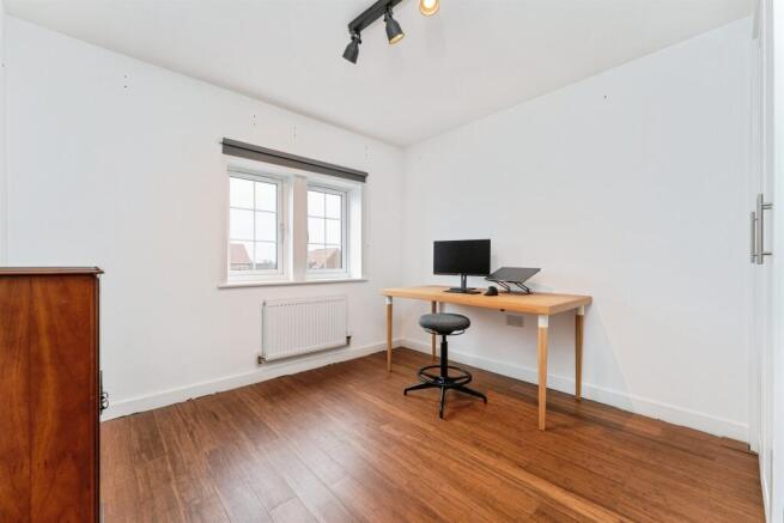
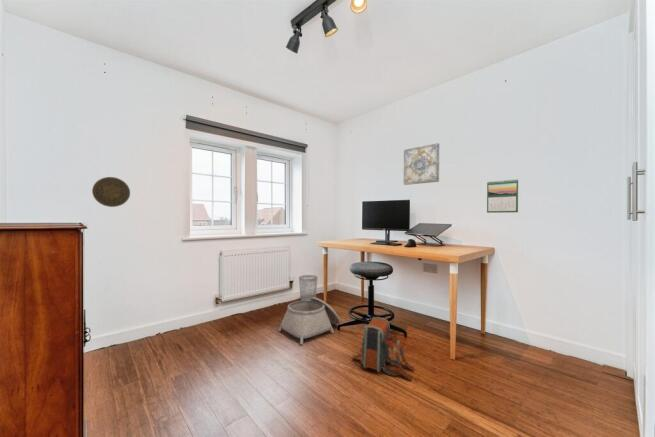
+ wall art (420, 165)
+ calendar (502, 196)
+ basket (312, 314)
+ wastebasket (308, 287)
+ decorative plate (111, 191)
+ backpack (381, 344)
